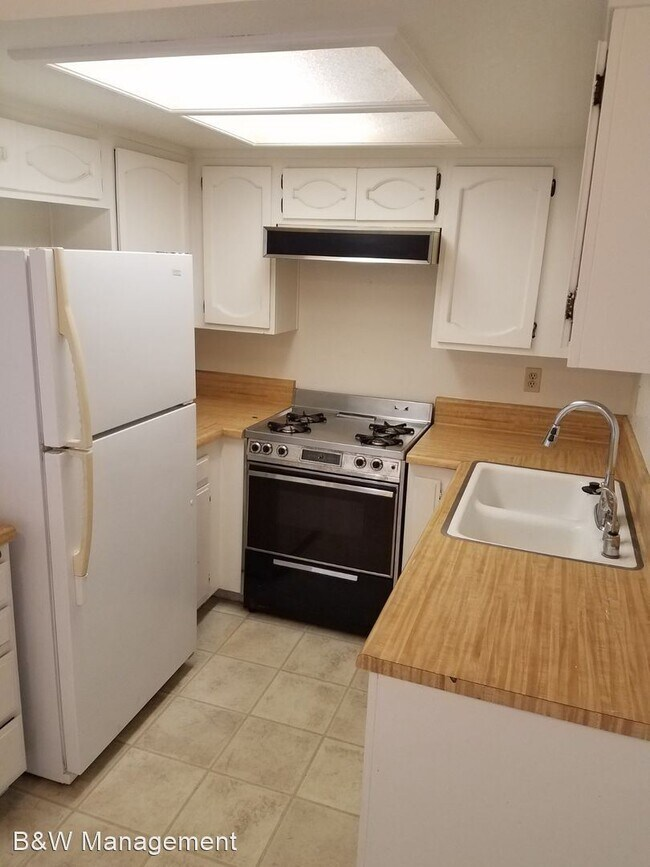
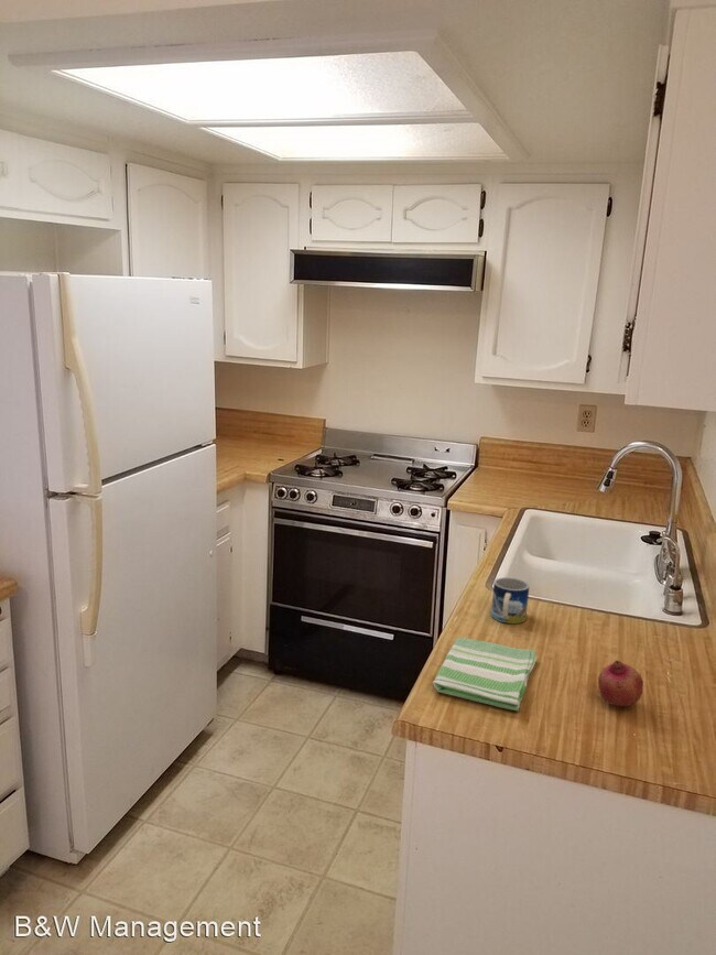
+ mug (508, 603)
+ fruit (620, 681)
+ dish towel (486, 669)
